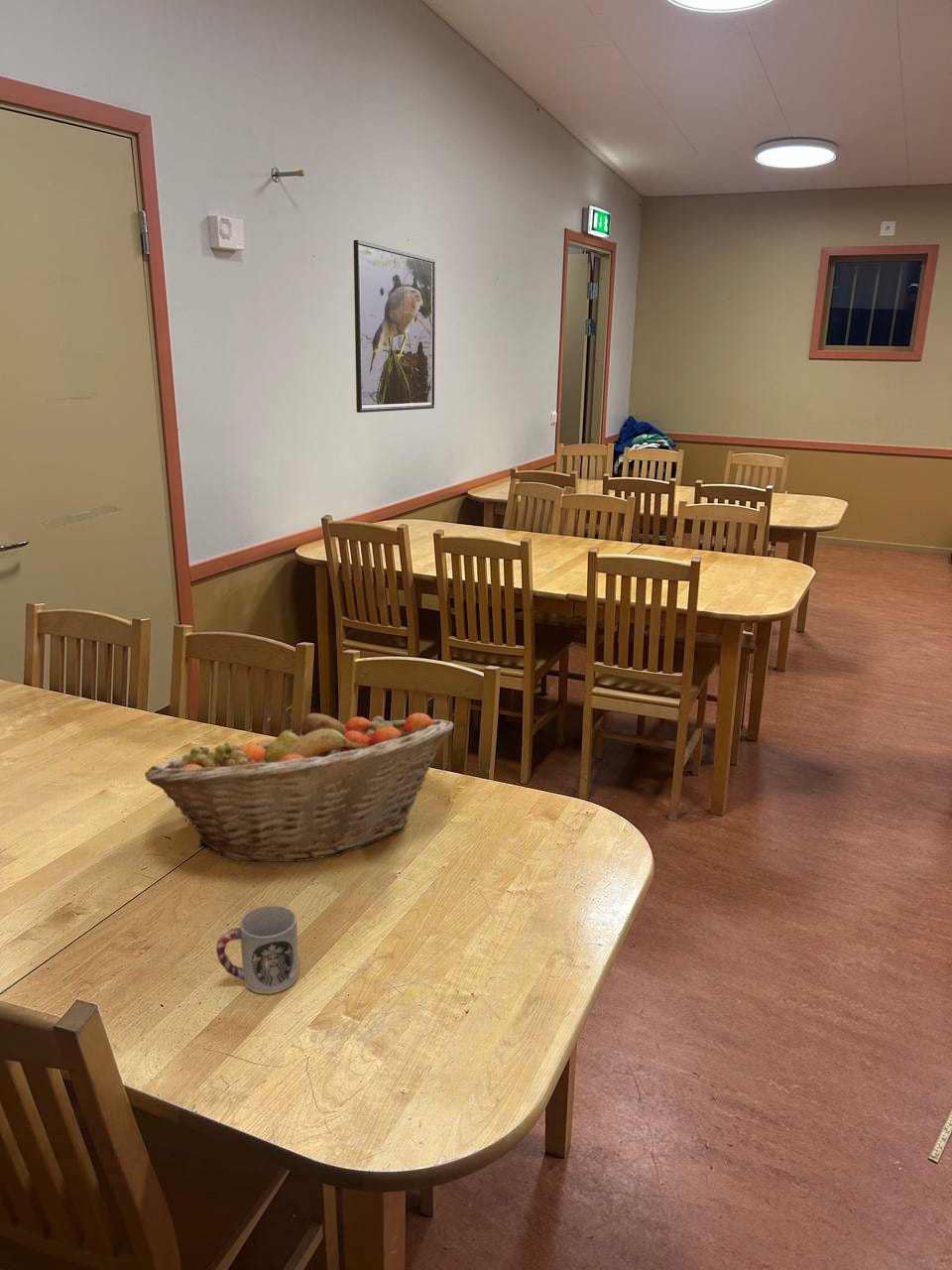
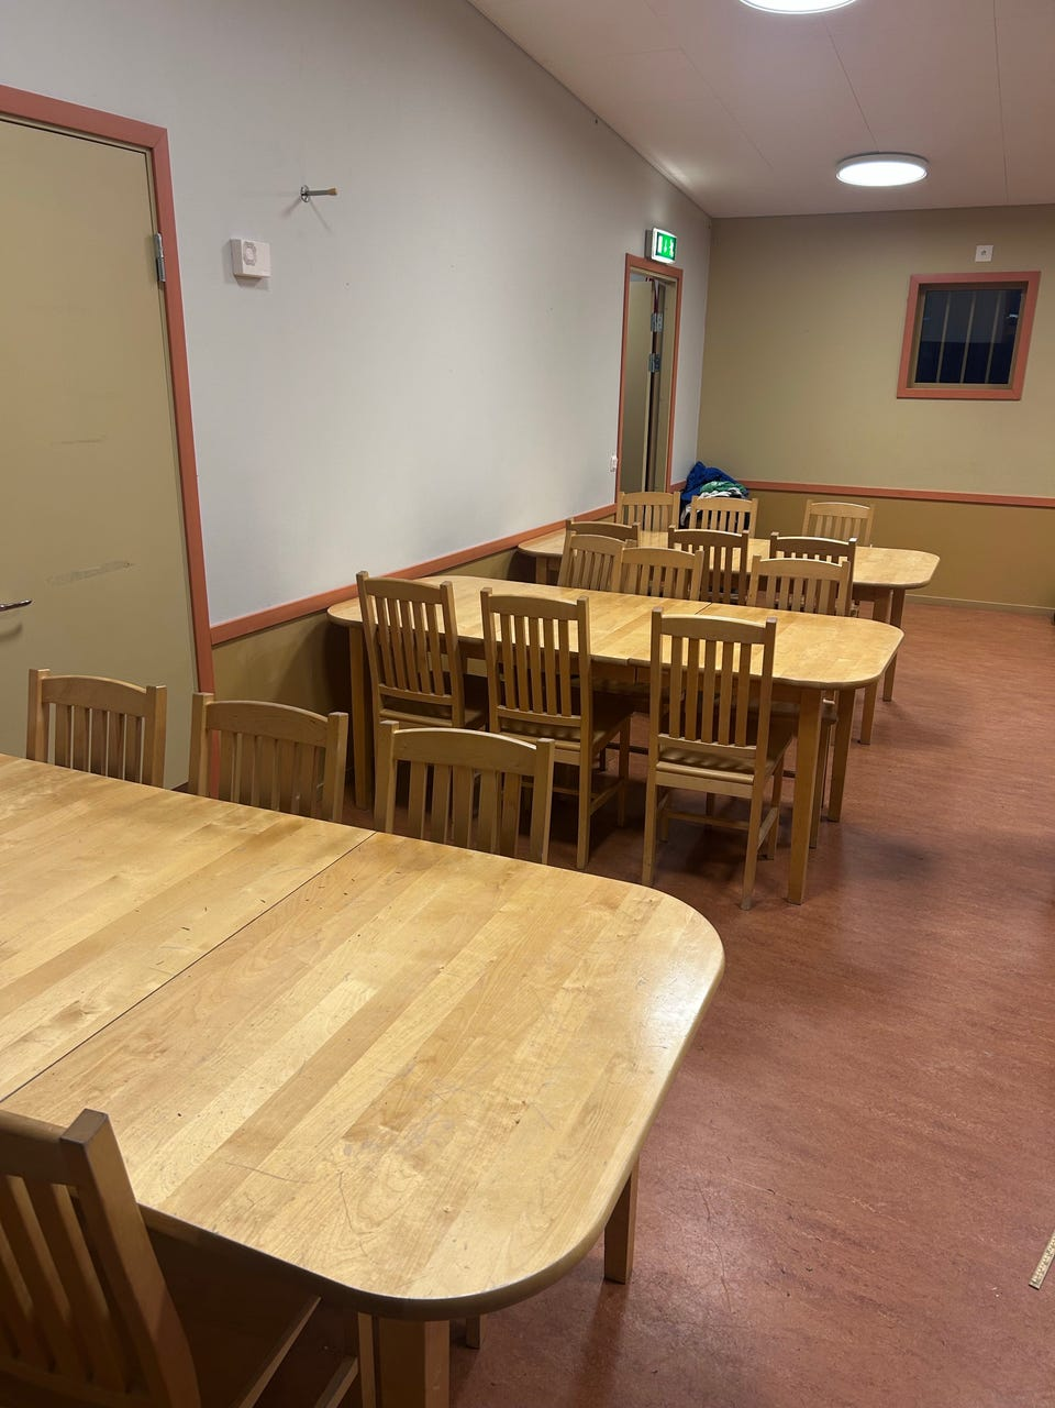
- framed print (398, 332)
- cup (257, 951)
- fruit basket (306, 769)
